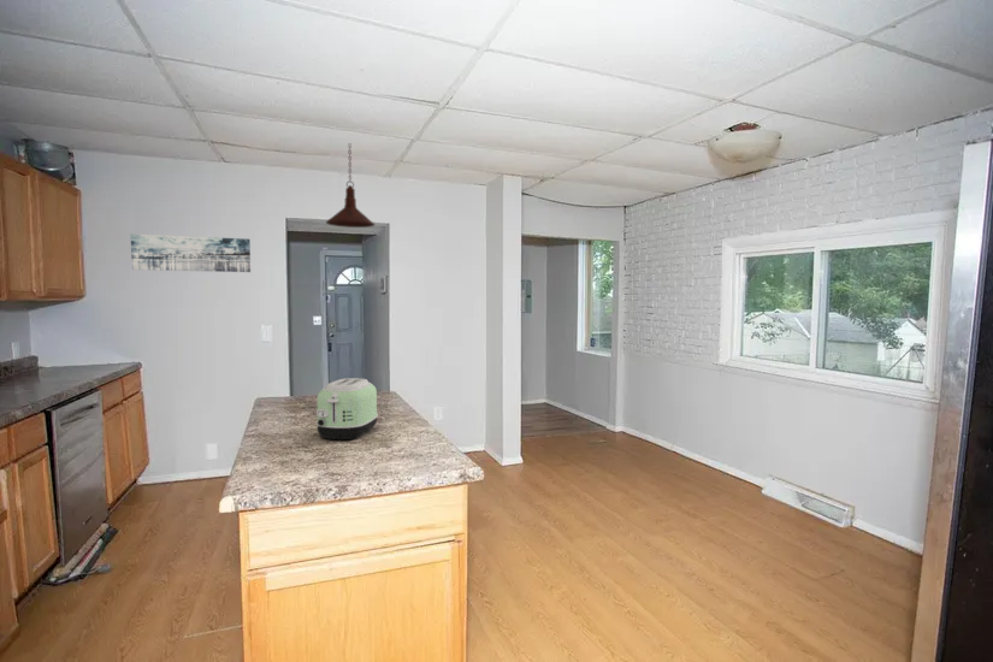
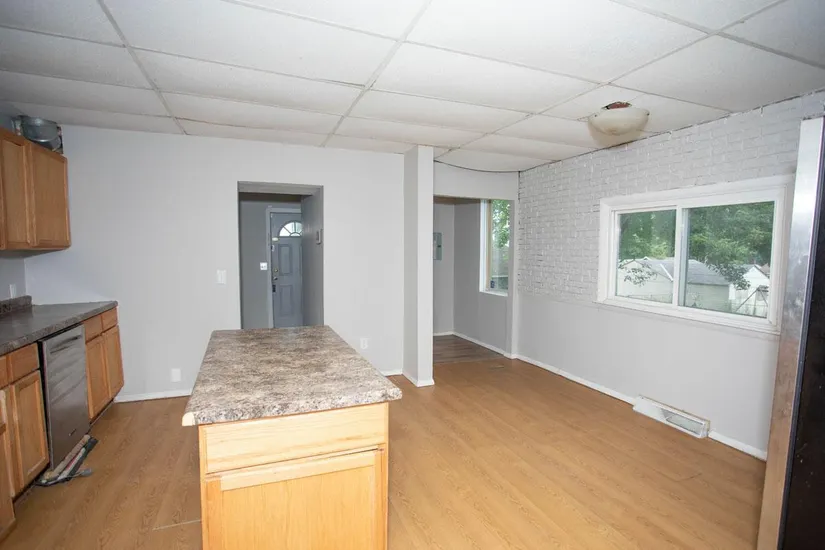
- pendant light (349, 185)
- toaster (347, 407)
- wall art (193, 253)
